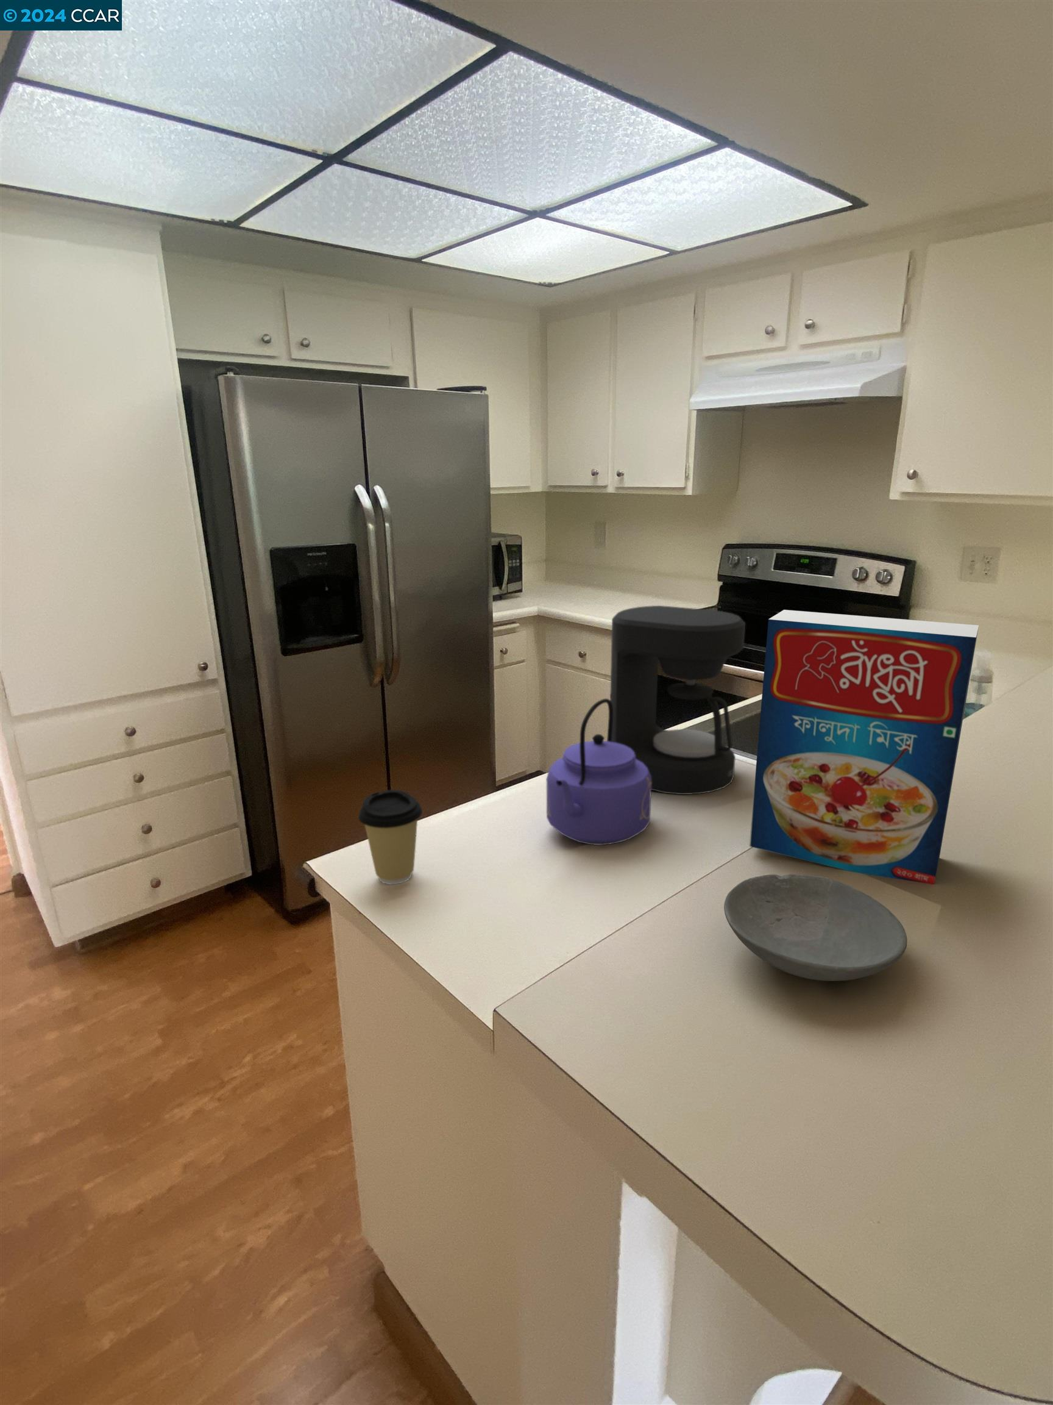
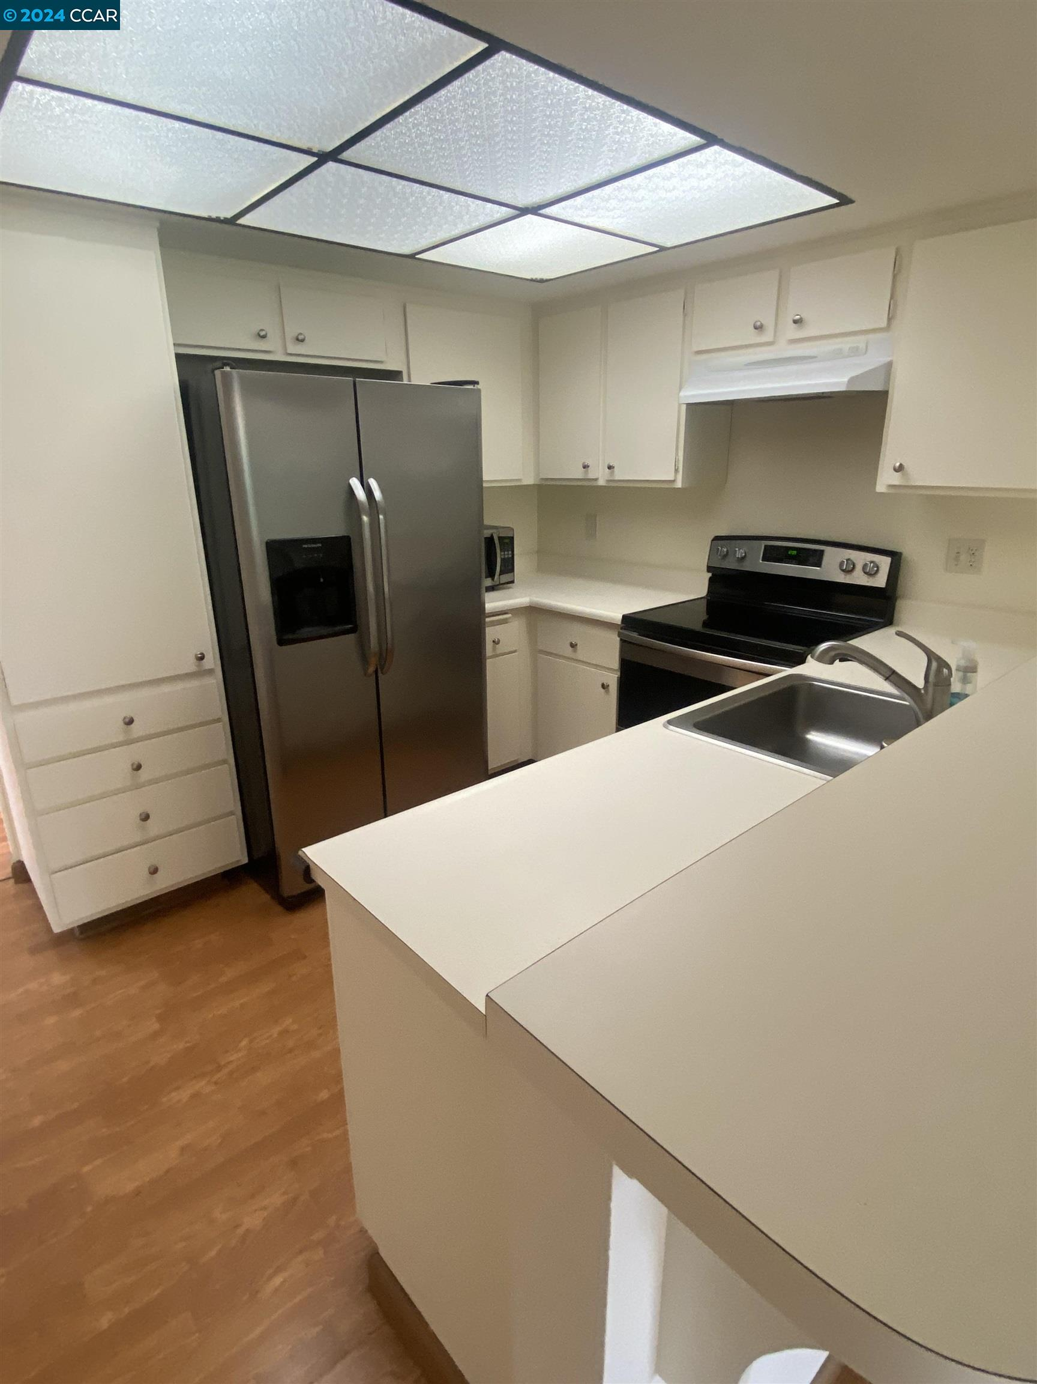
- cereal box (855, 743)
- kettle (590, 772)
- coffee cup (393, 839)
- bowl (810, 934)
- coffee maker (675, 697)
